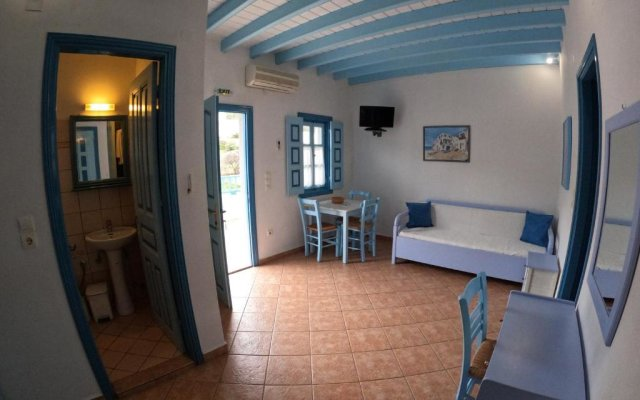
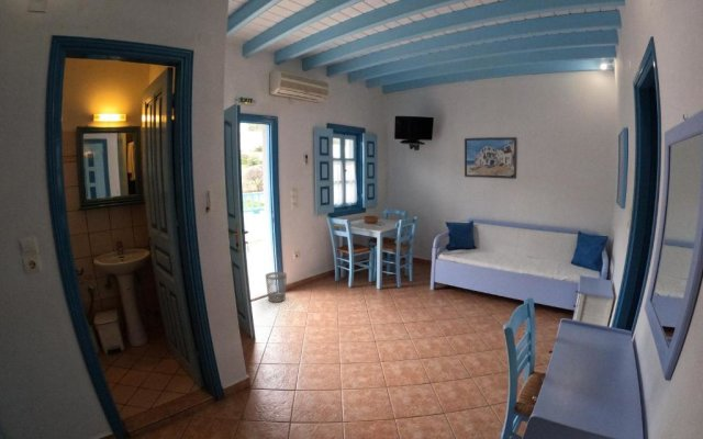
+ wastebasket (277, 286)
